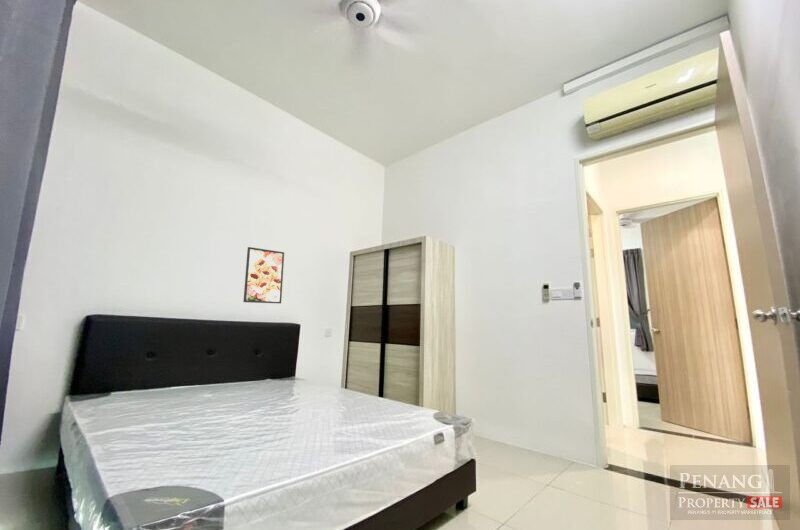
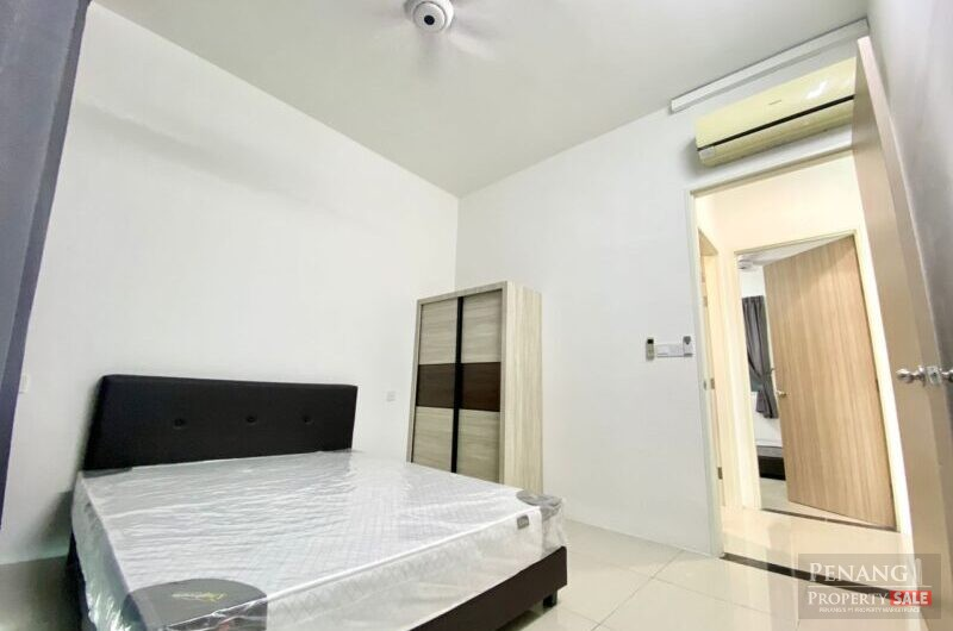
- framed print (264, 276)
